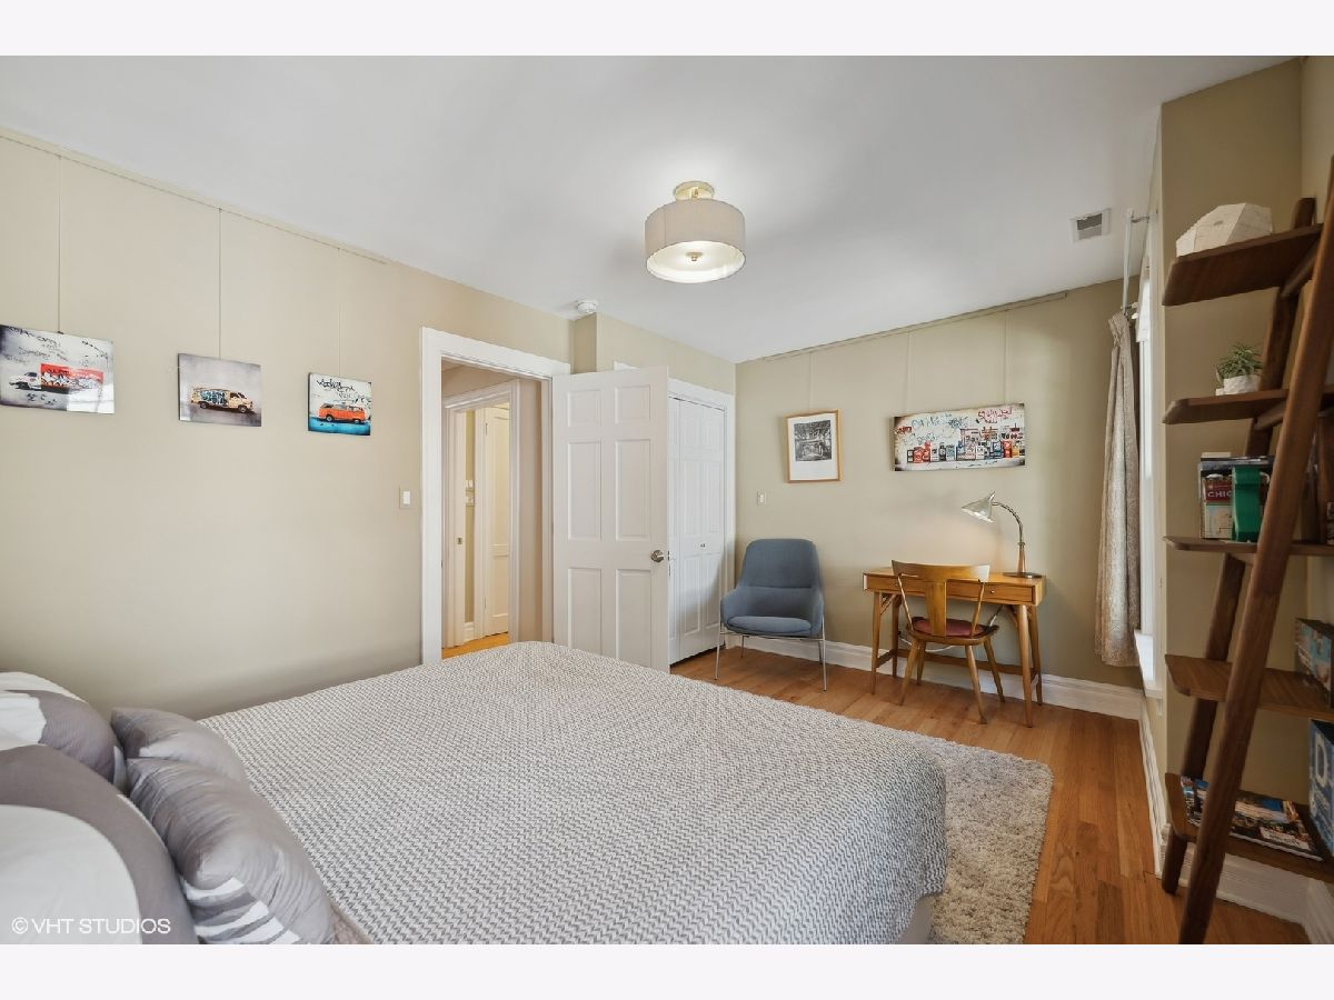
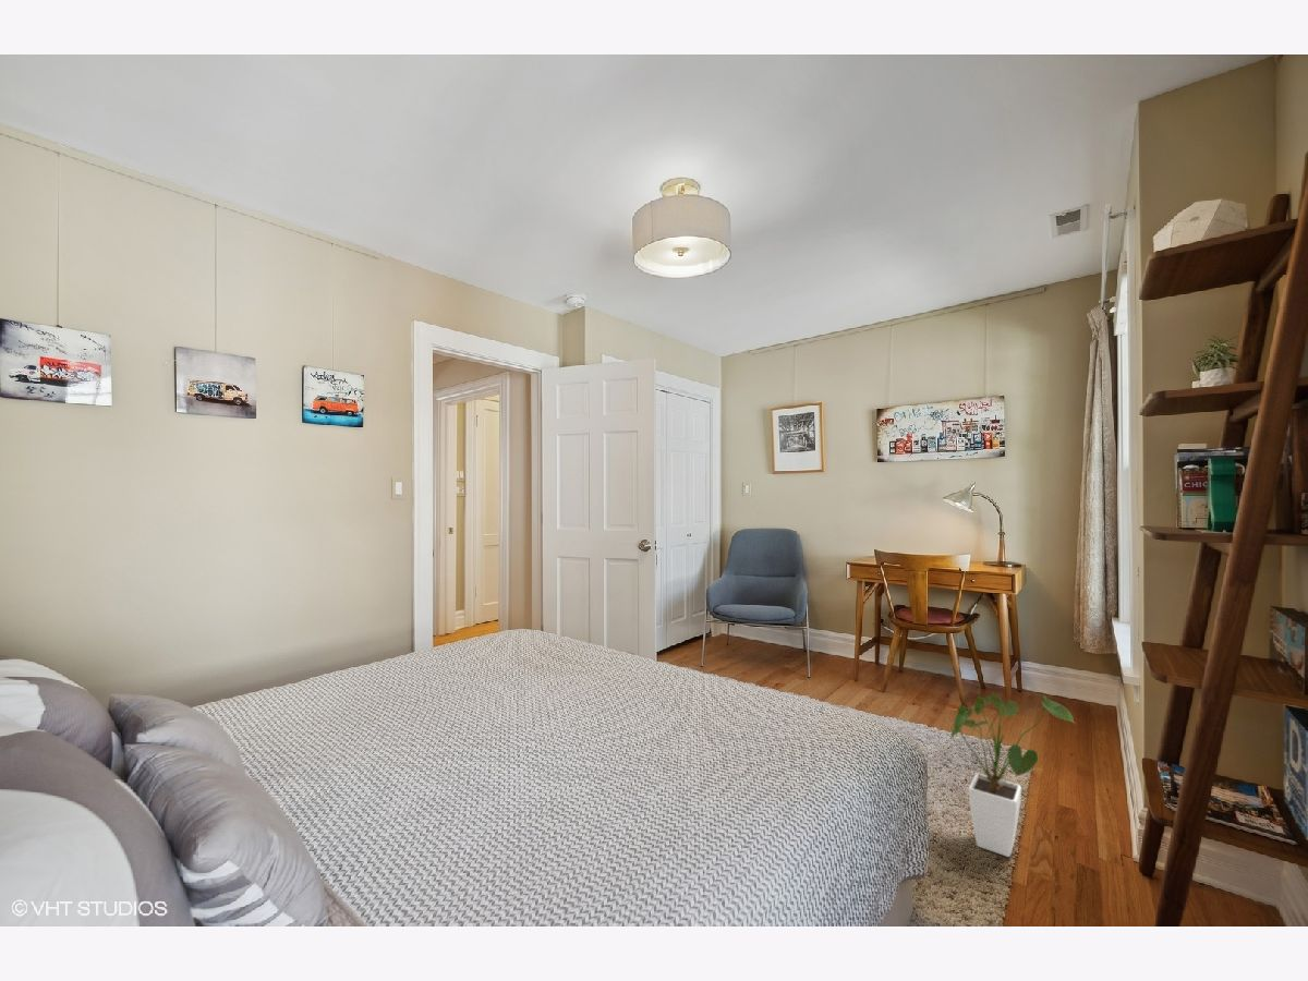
+ house plant (1003, 773)
